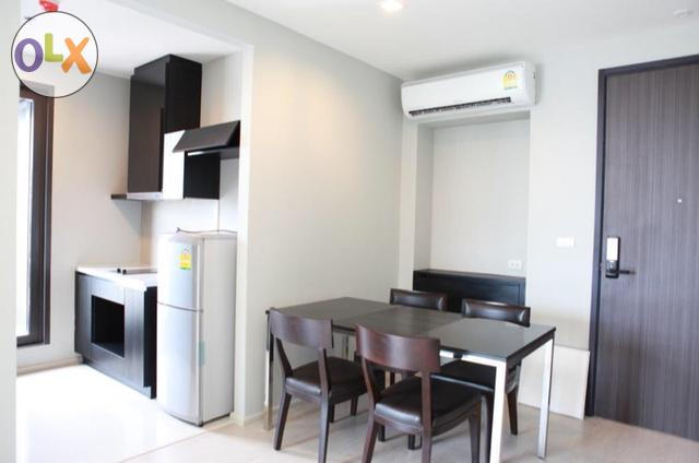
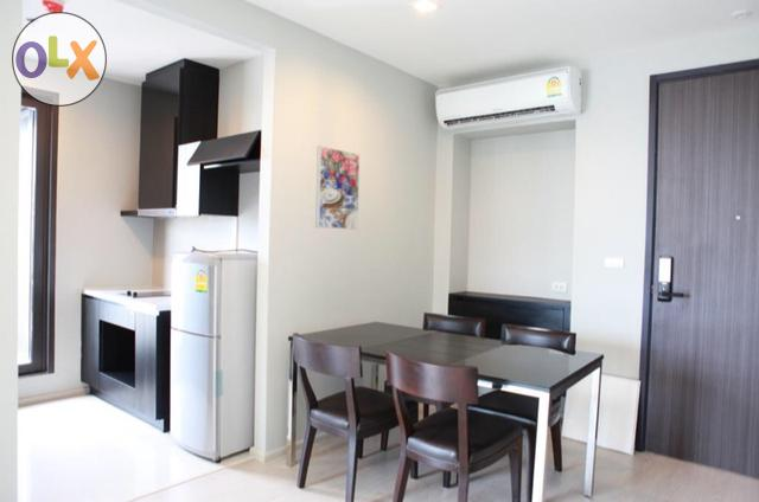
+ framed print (338, 189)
